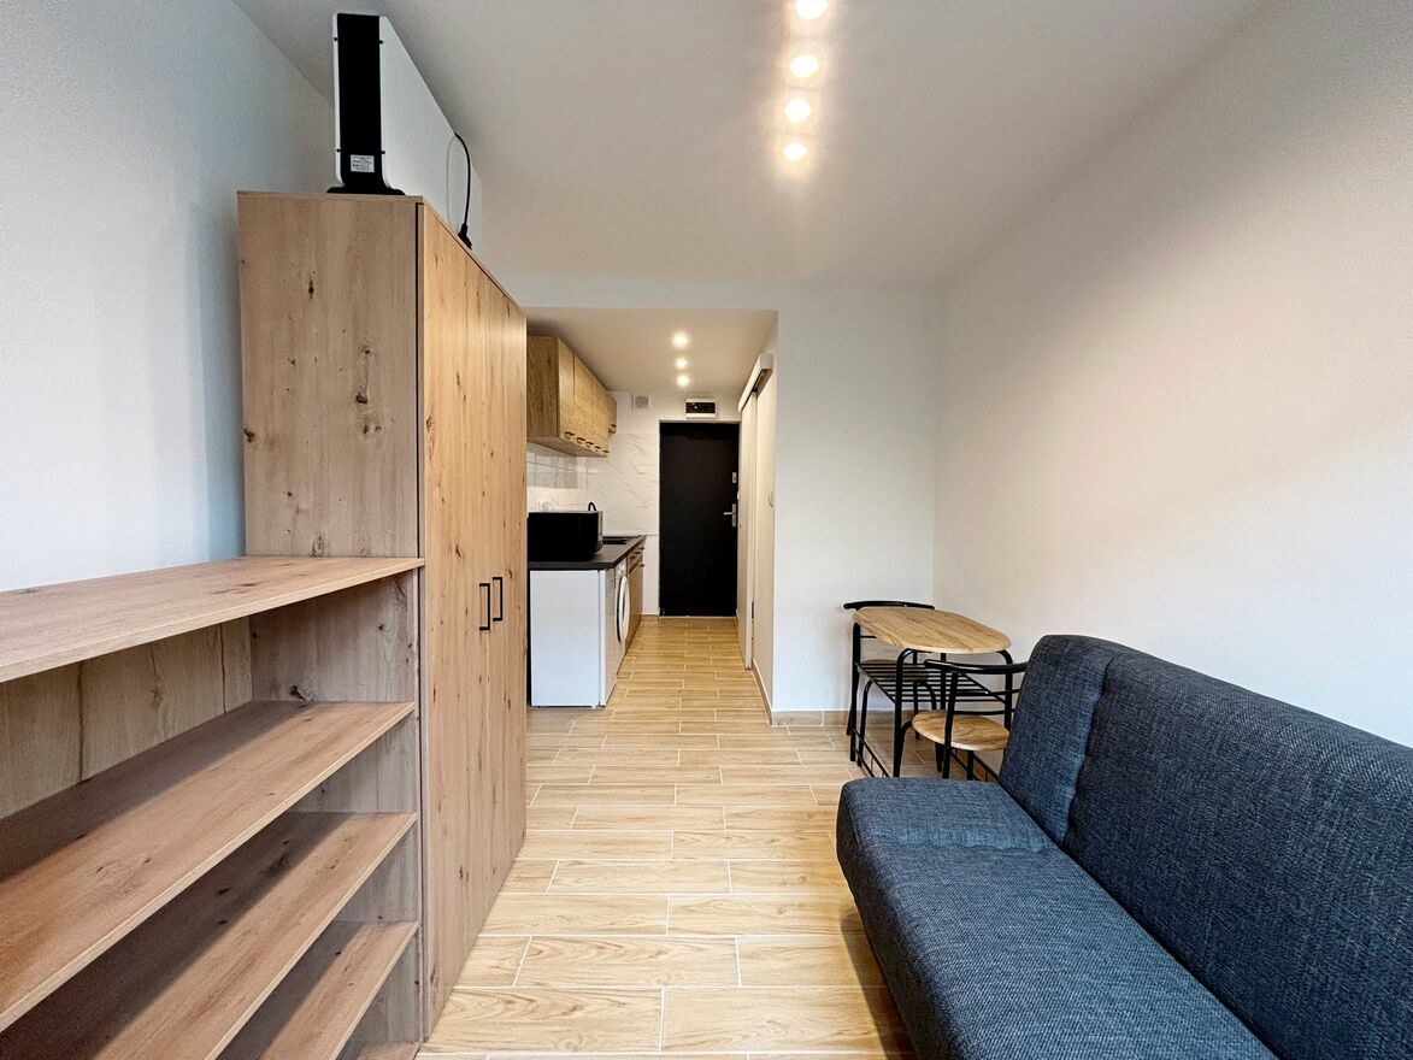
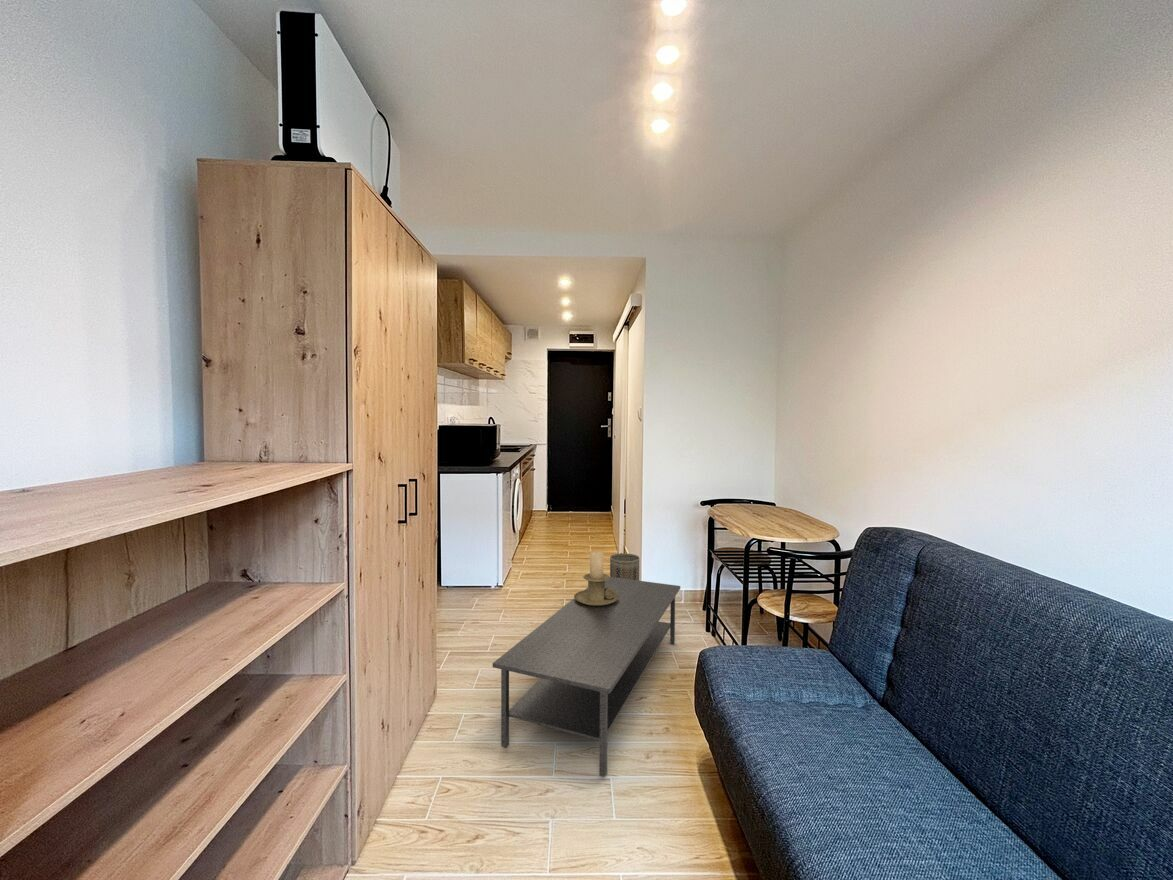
+ coffee table (604, 651)
+ candle holder (596, 575)
+ basket (624, 578)
